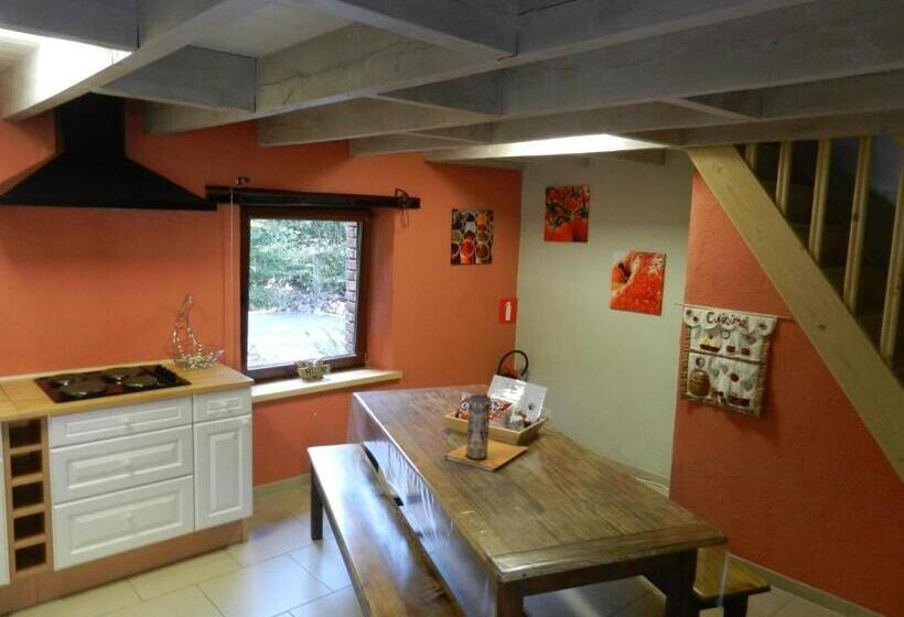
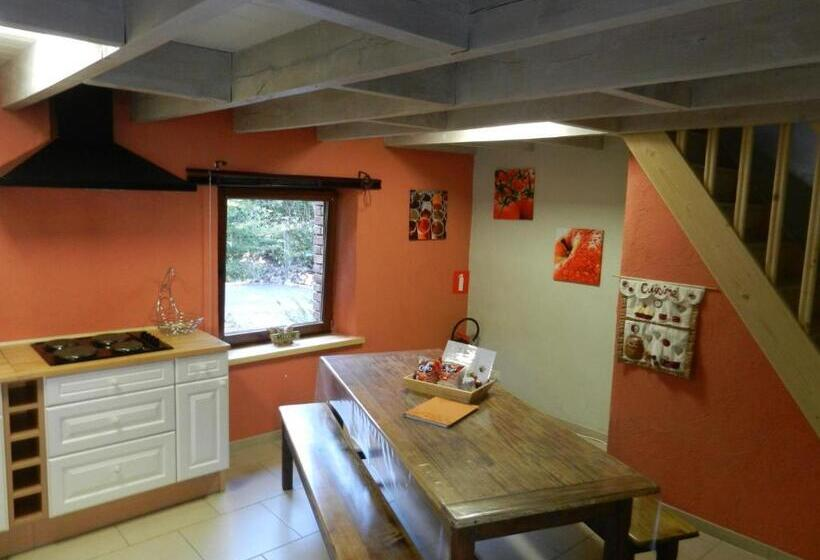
- vase (477, 426)
